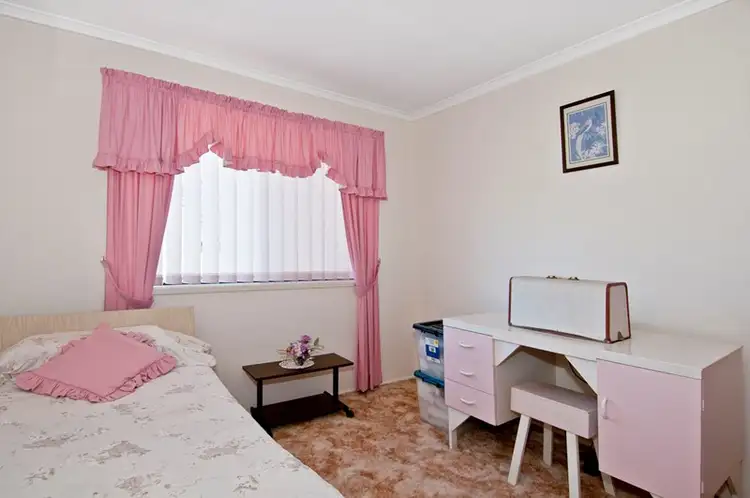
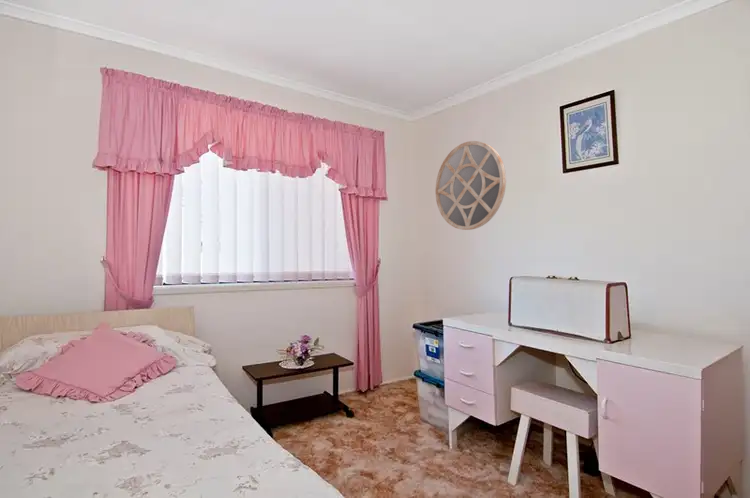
+ home mirror (467, 186)
